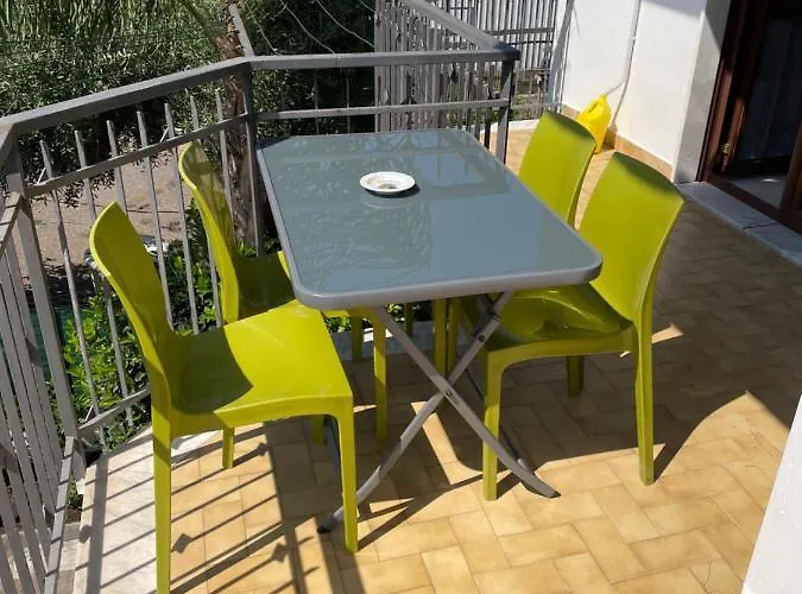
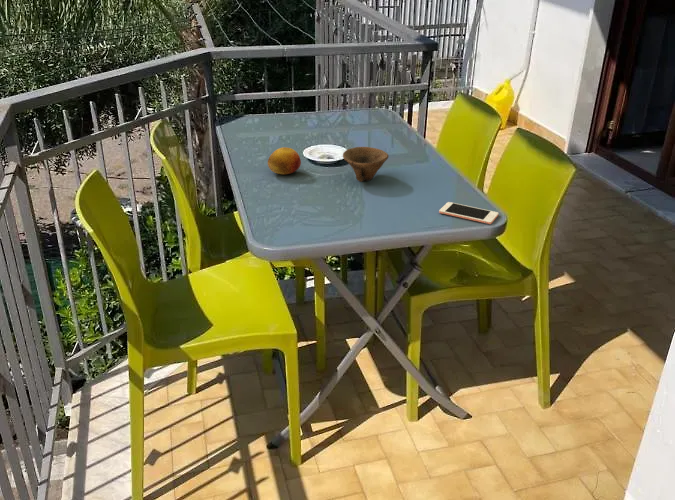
+ bowl (365, 166)
+ cell phone (468, 212)
+ fruit (284, 160)
